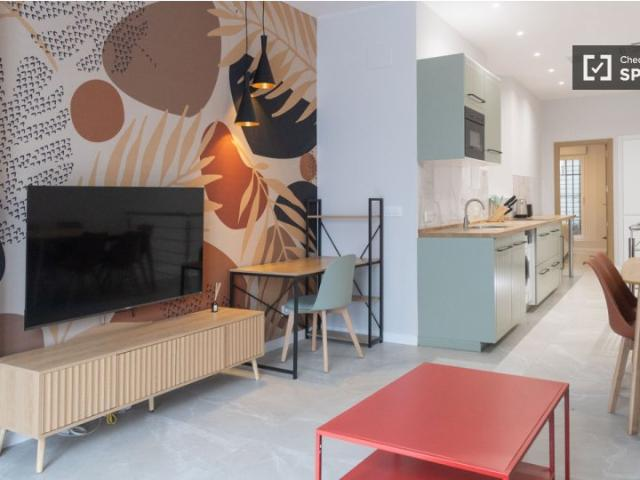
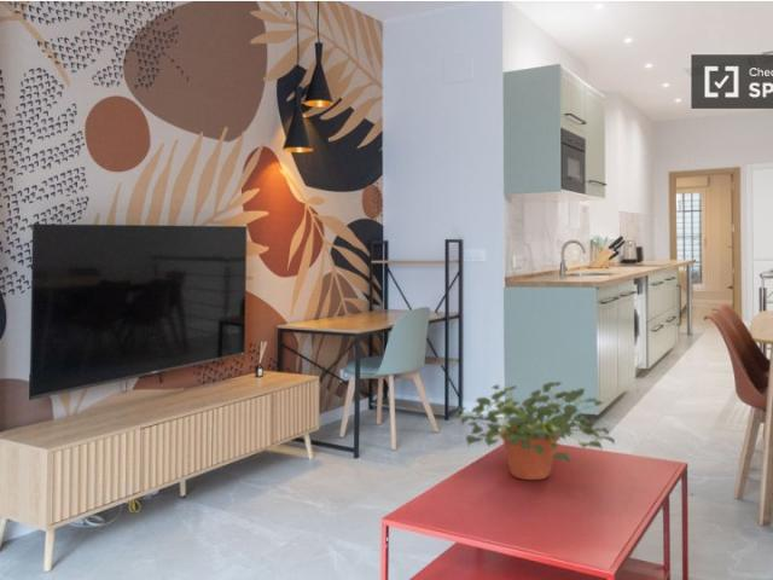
+ potted plant (537, 434)
